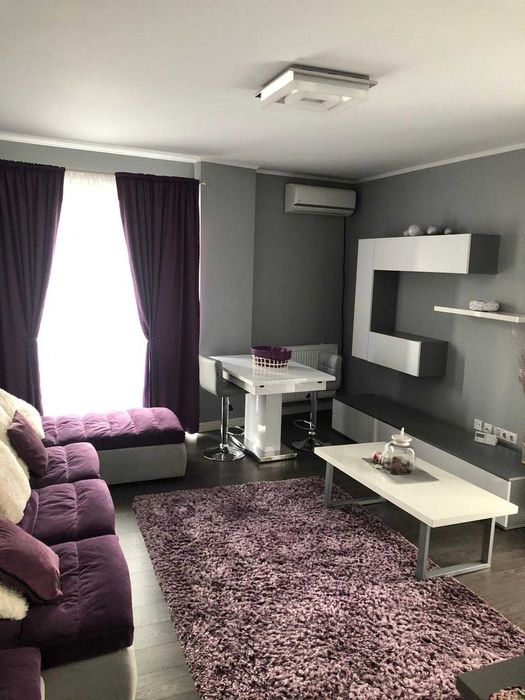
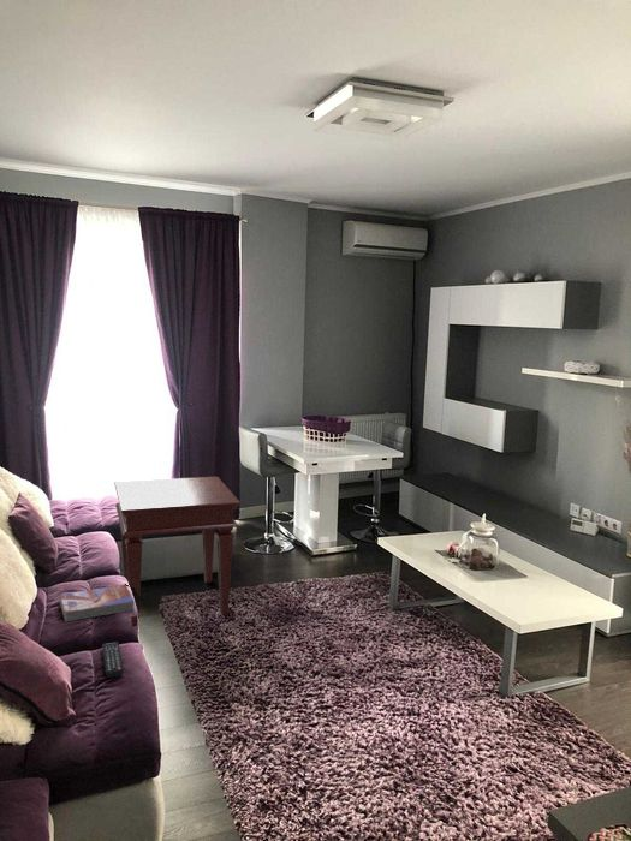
+ side table (174, 531)
+ remote control (112, 658)
+ textbook (96, 602)
